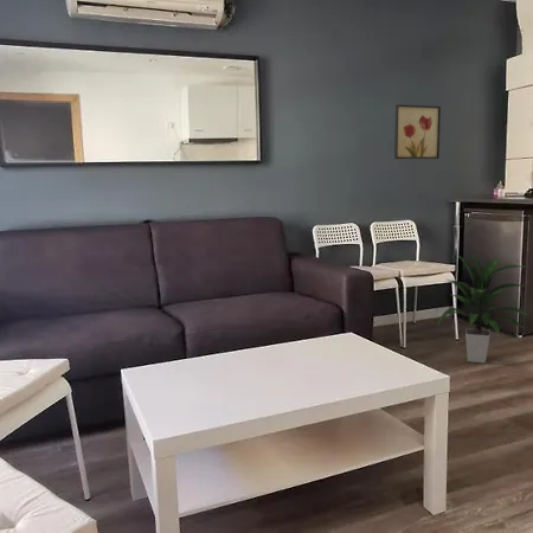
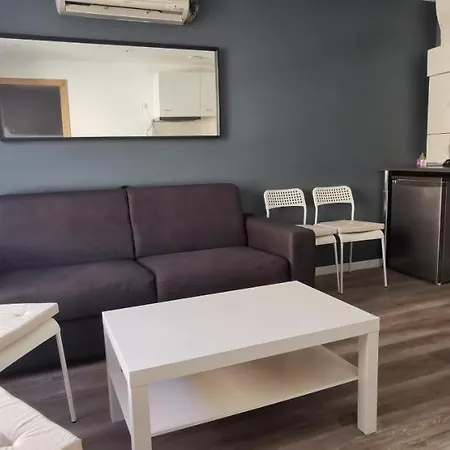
- indoor plant (481, 306)
- wall art (417, 131)
